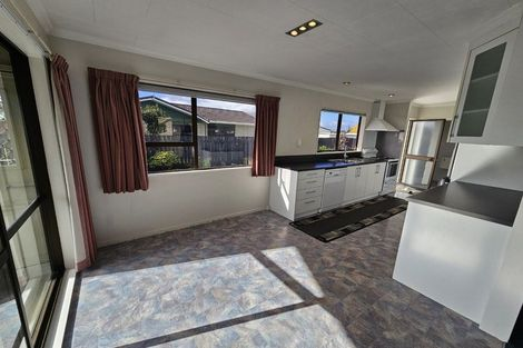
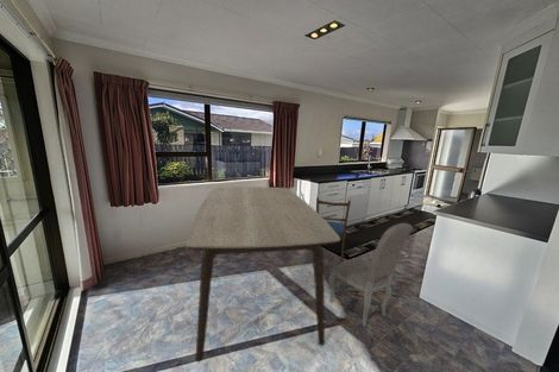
+ dining chair (332, 228)
+ dining chair (365, 263)
+ dining table (256, 245)
